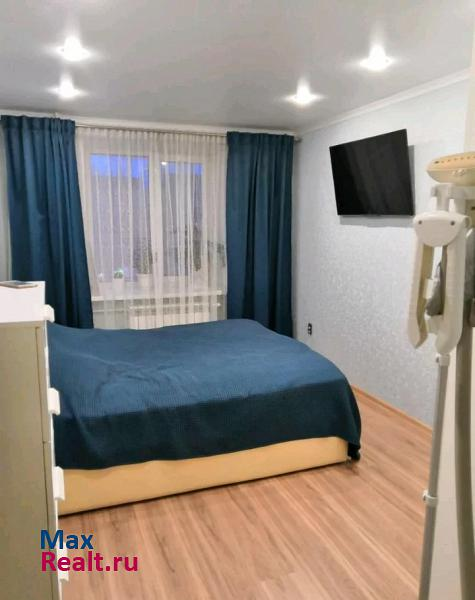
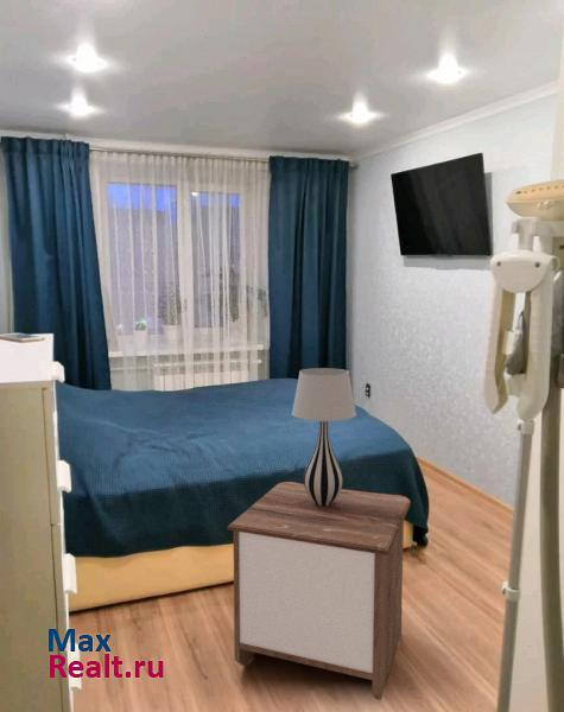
+ nightstand (325, 580)
+ table lamp (323, 437)
